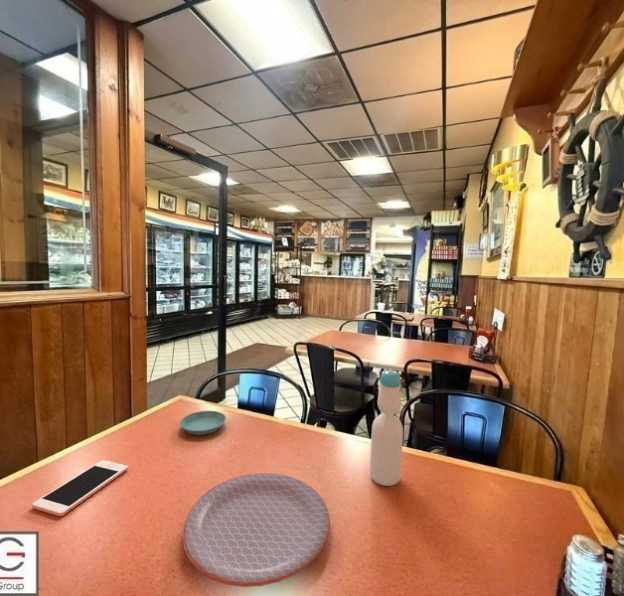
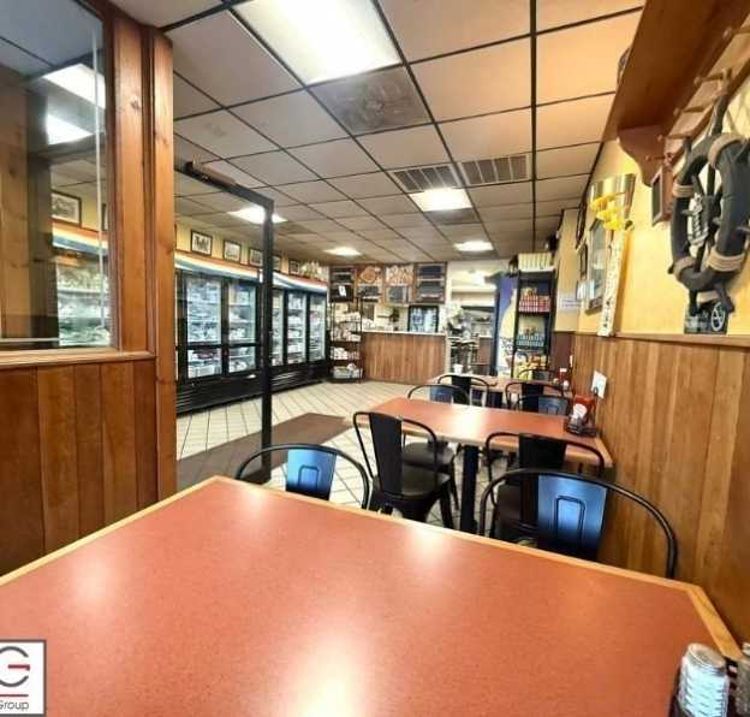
- cell phone (84, 484)
- plate (258, 522)
- saucer (203, 423)
- bottle (387, 424)
